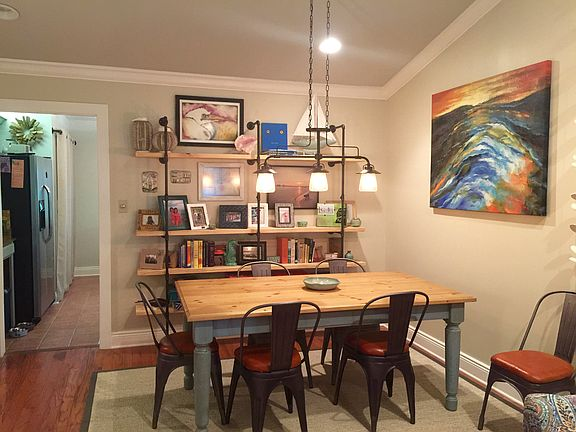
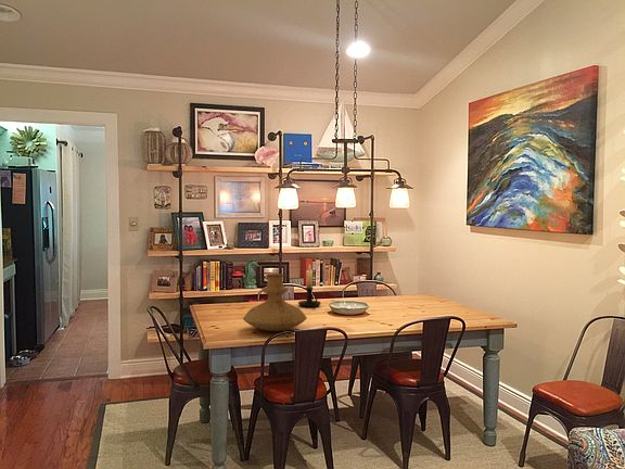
+ vase (275, 302)
+ candle holder (310, 284)
